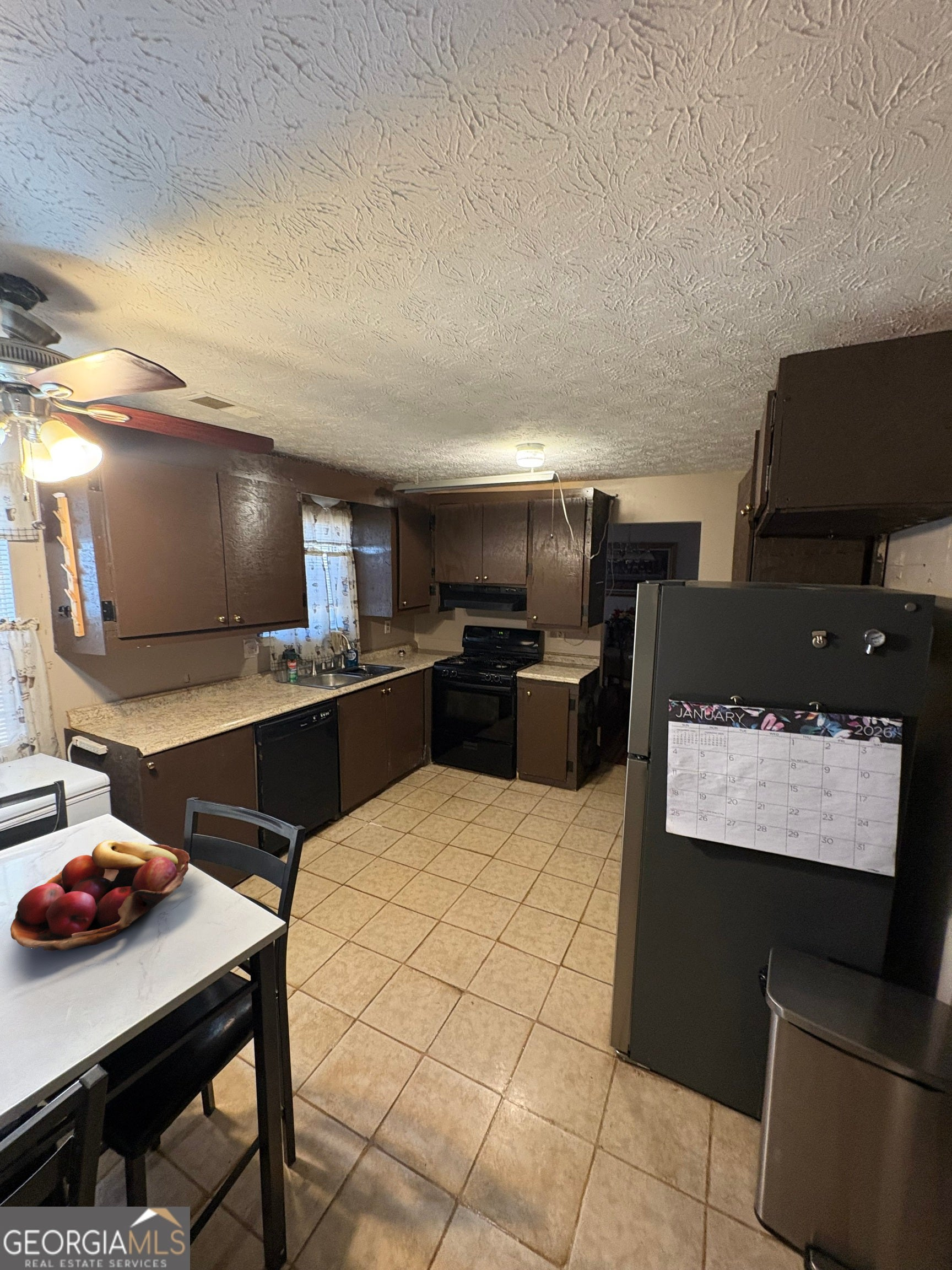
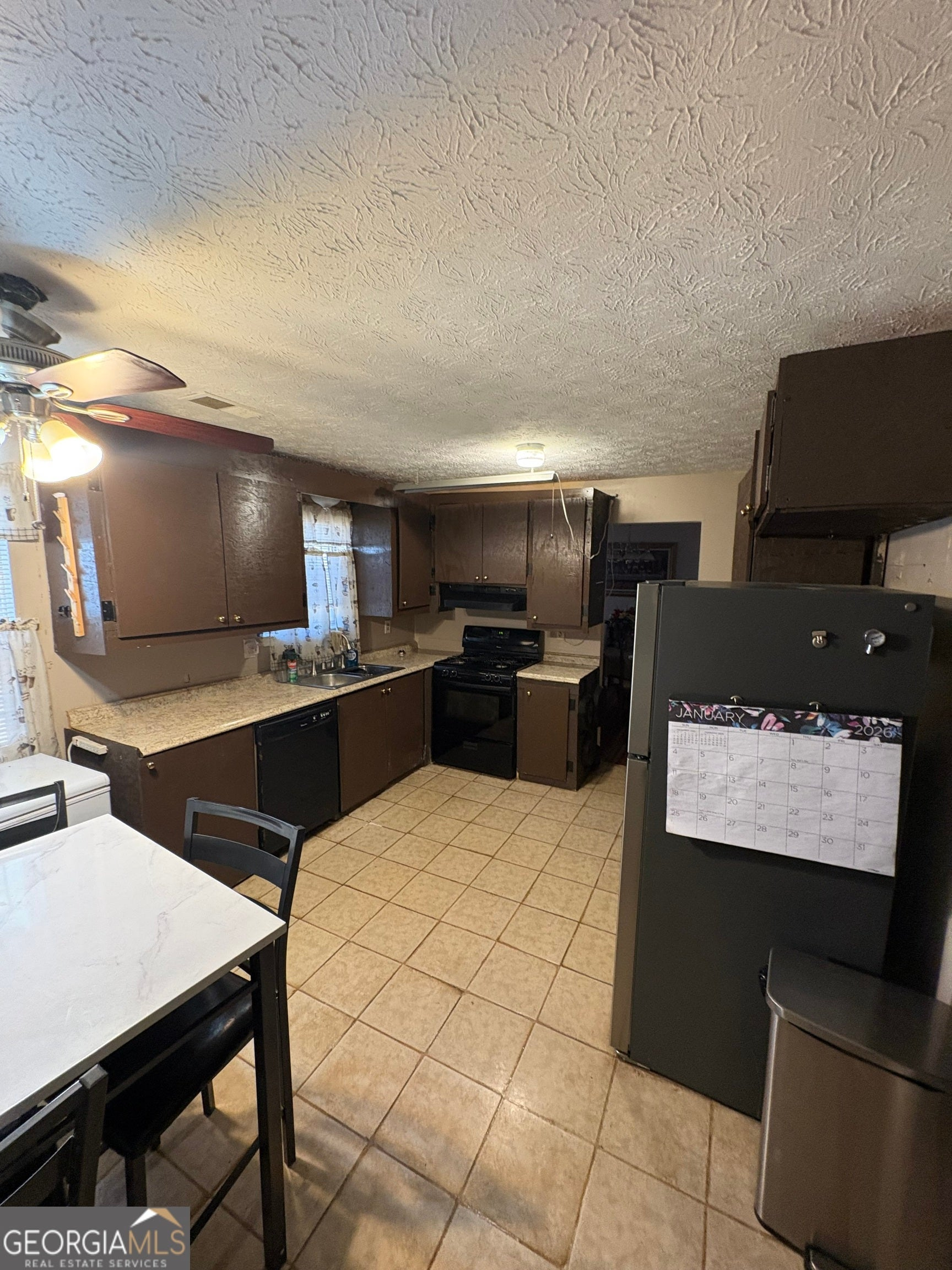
- fruit basket (109, 882)
